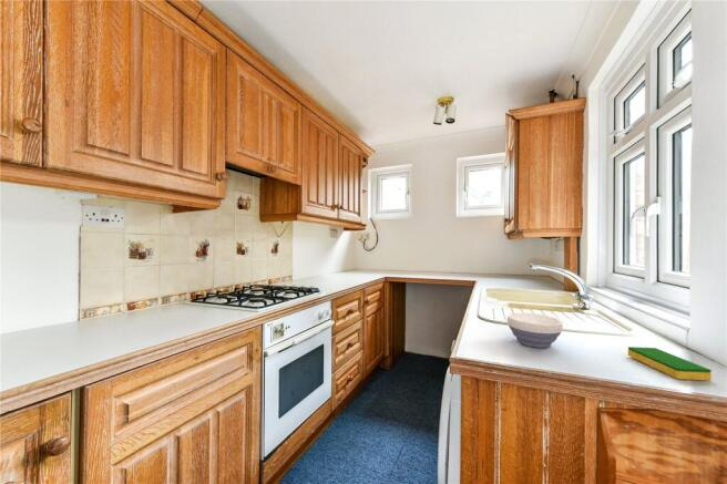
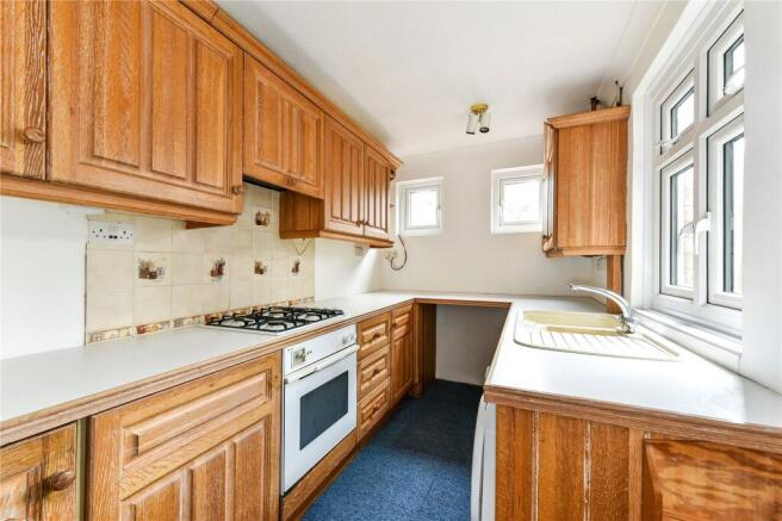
- bowl (533, 330)
- dish sponge (665, 361)
